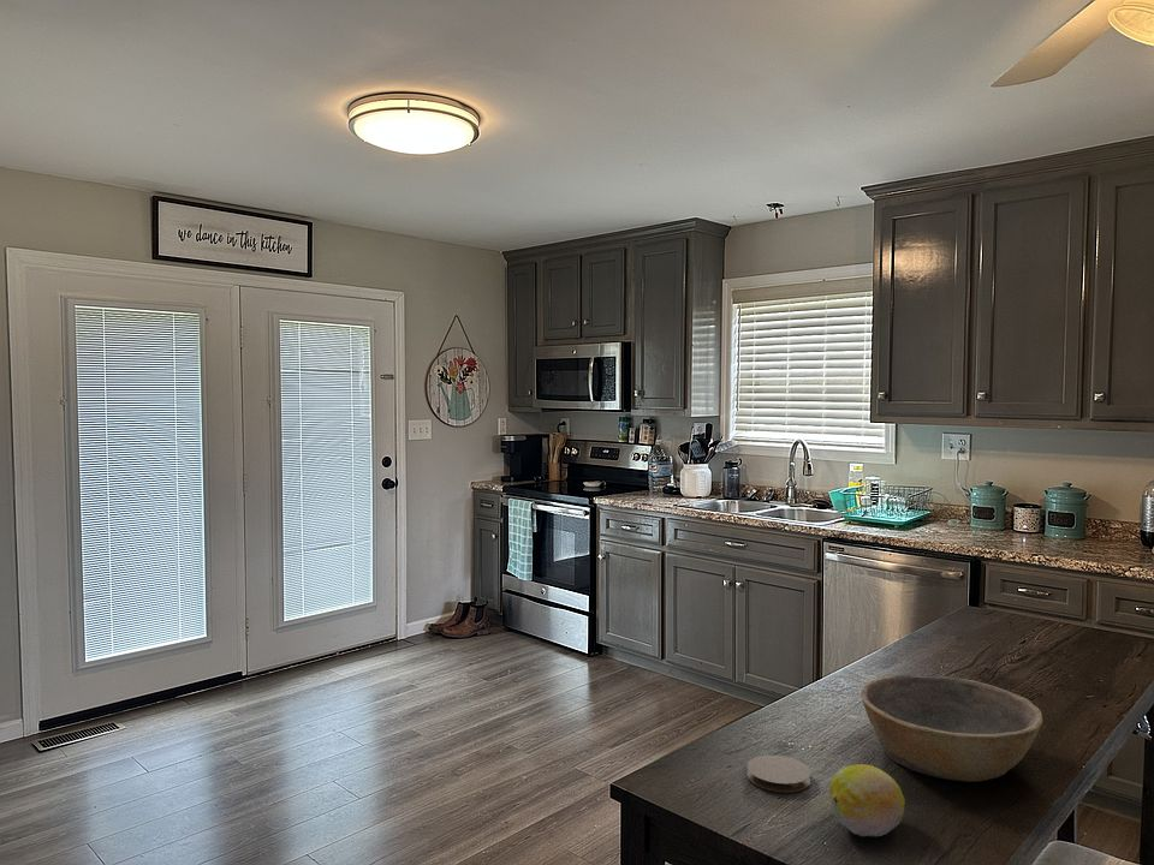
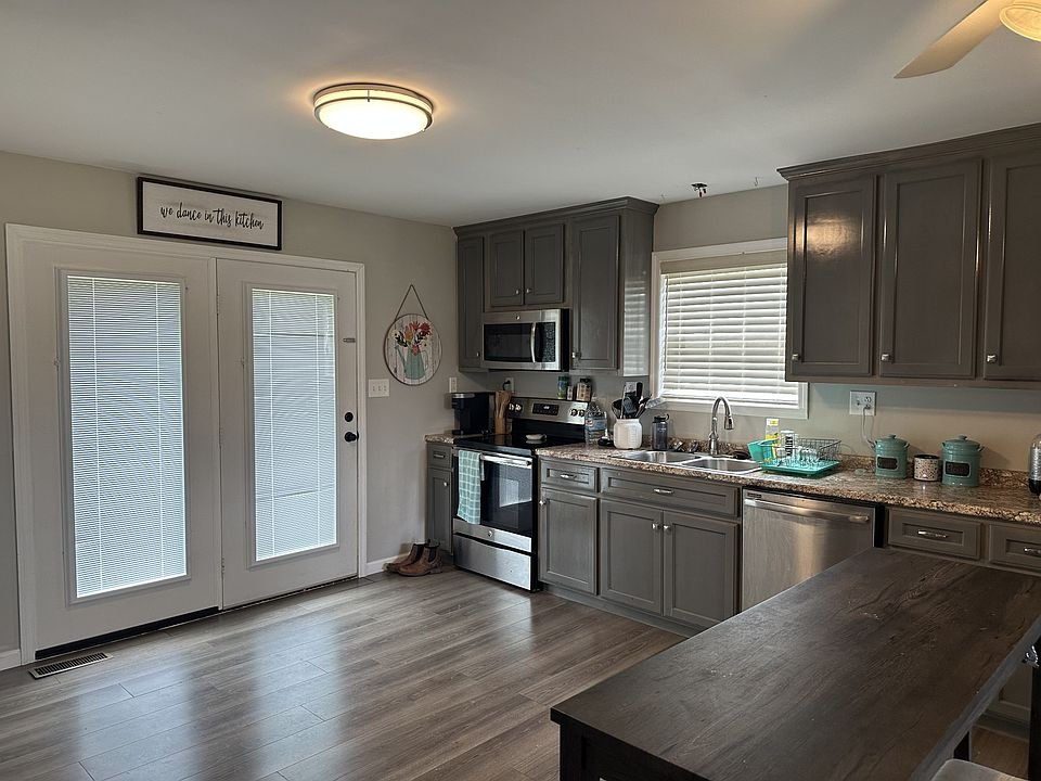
- fruit (866, 797)
- coaster (778, 772)
- bowl (947, 728)
